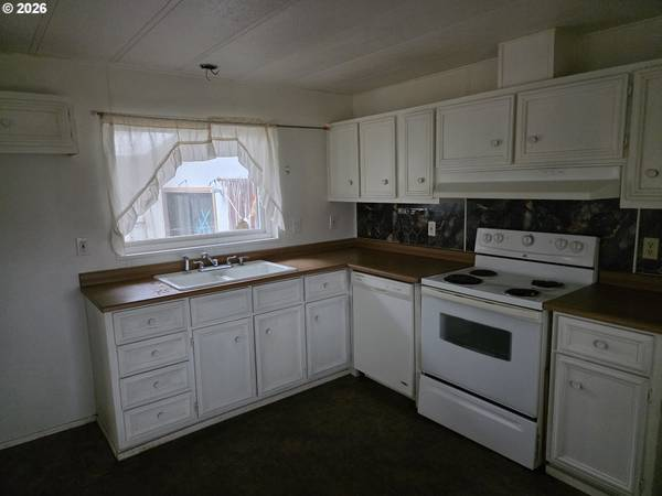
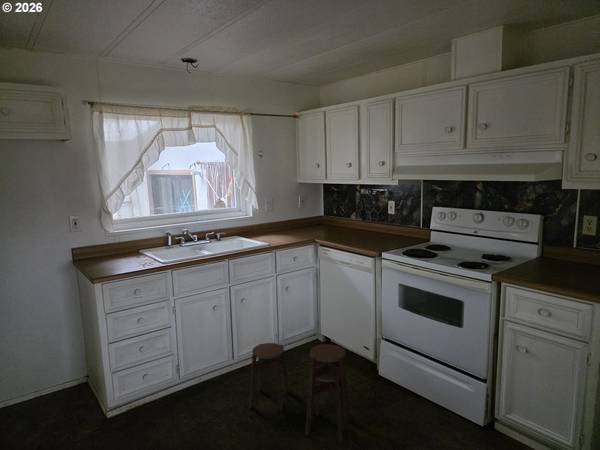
+ stool (287, 381)
